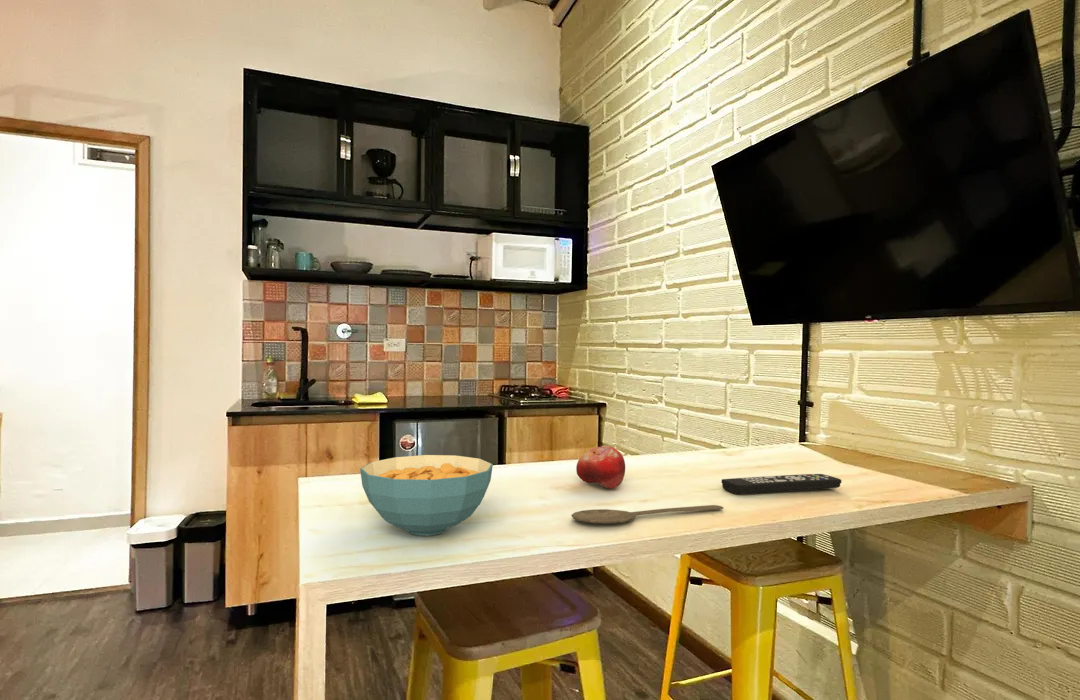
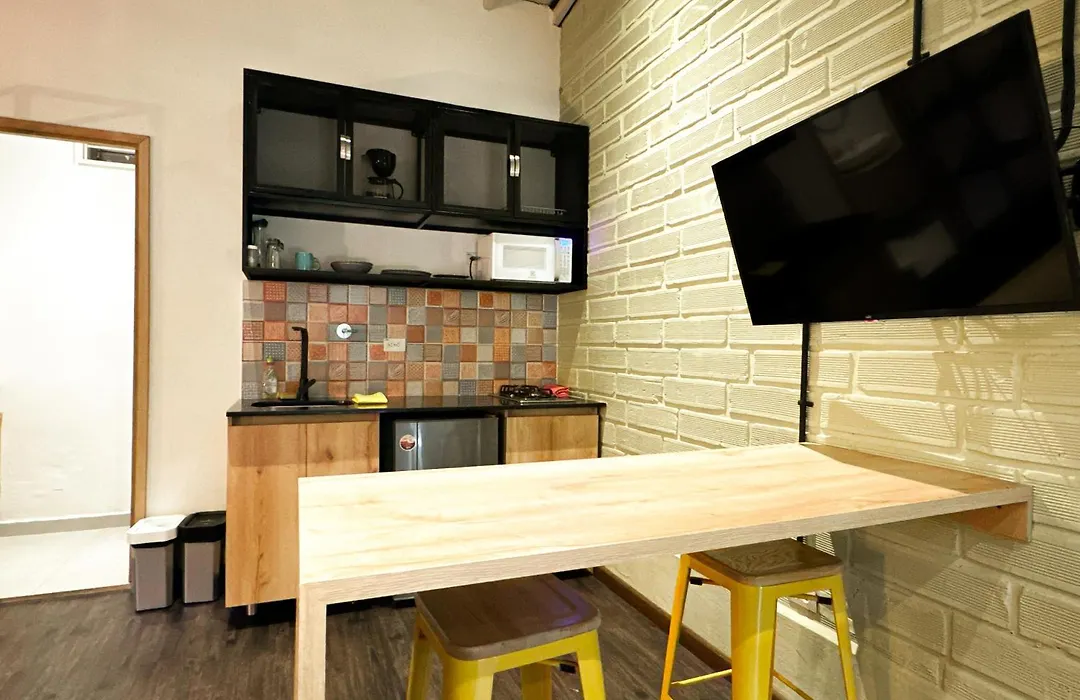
- wooden spoon (651, 511)
- fruit (602, 466)
- cereal bowl (427, 497)
- remote control (781, 483)
